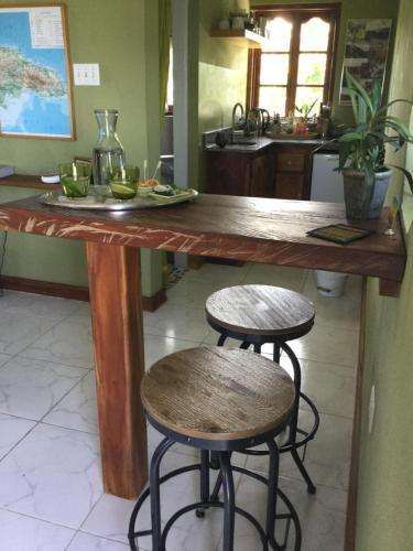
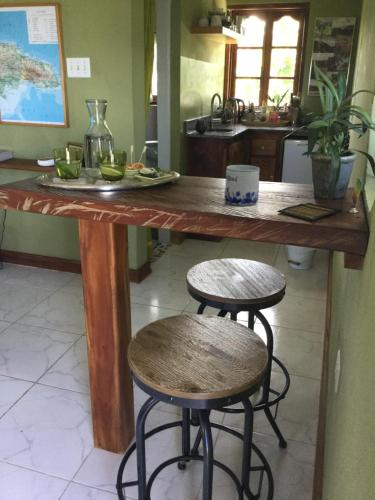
+ mug (239, 183)
